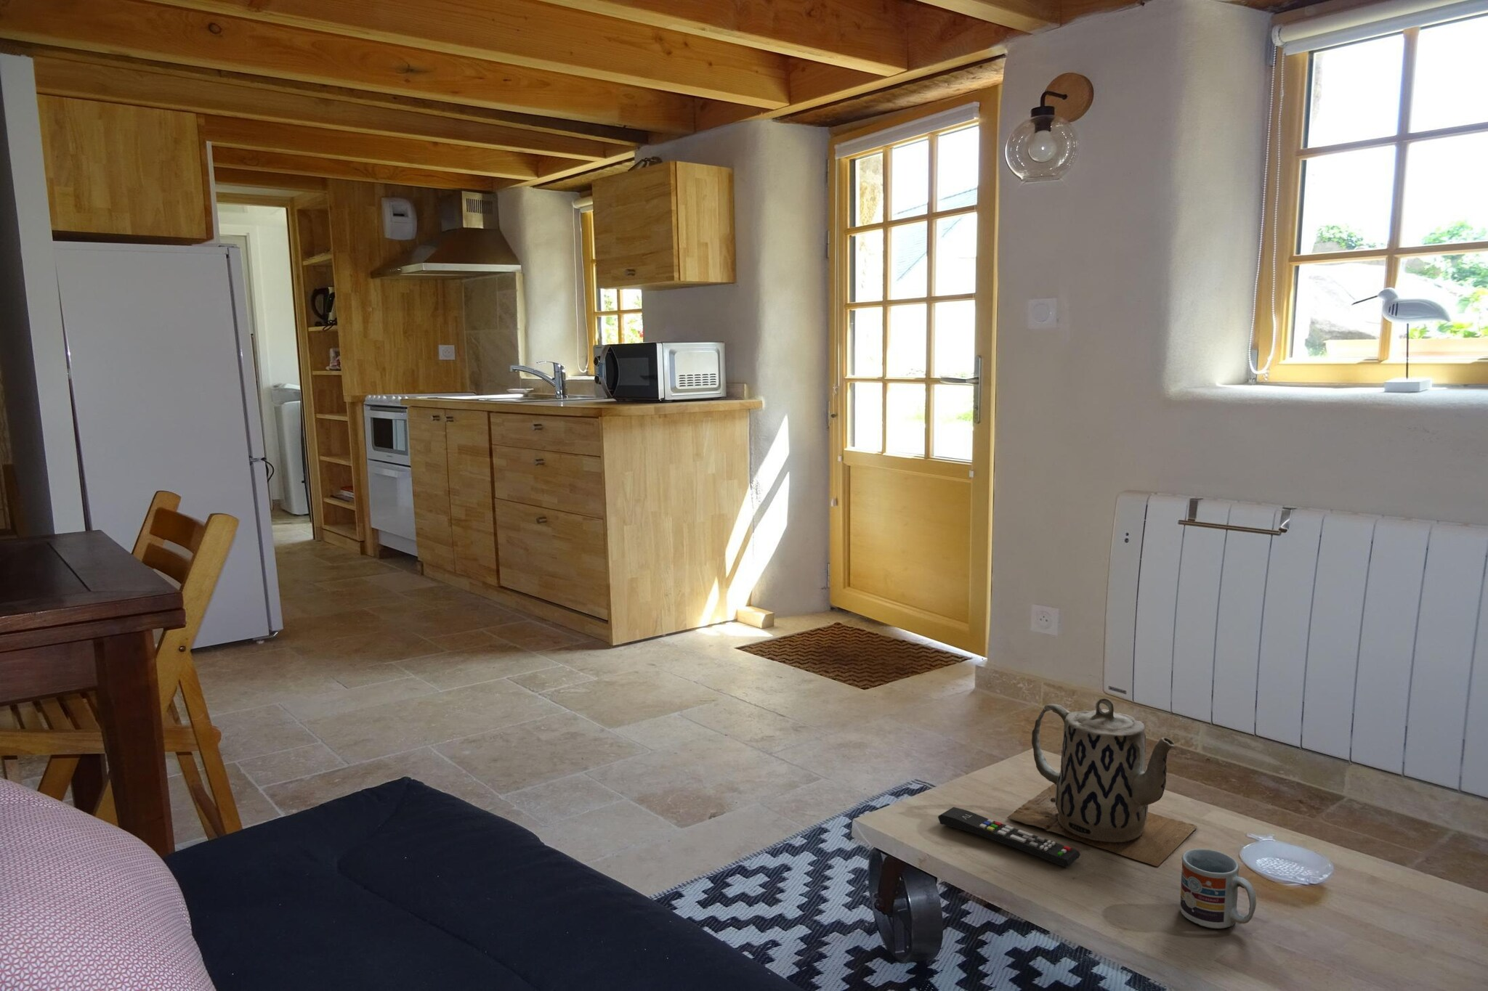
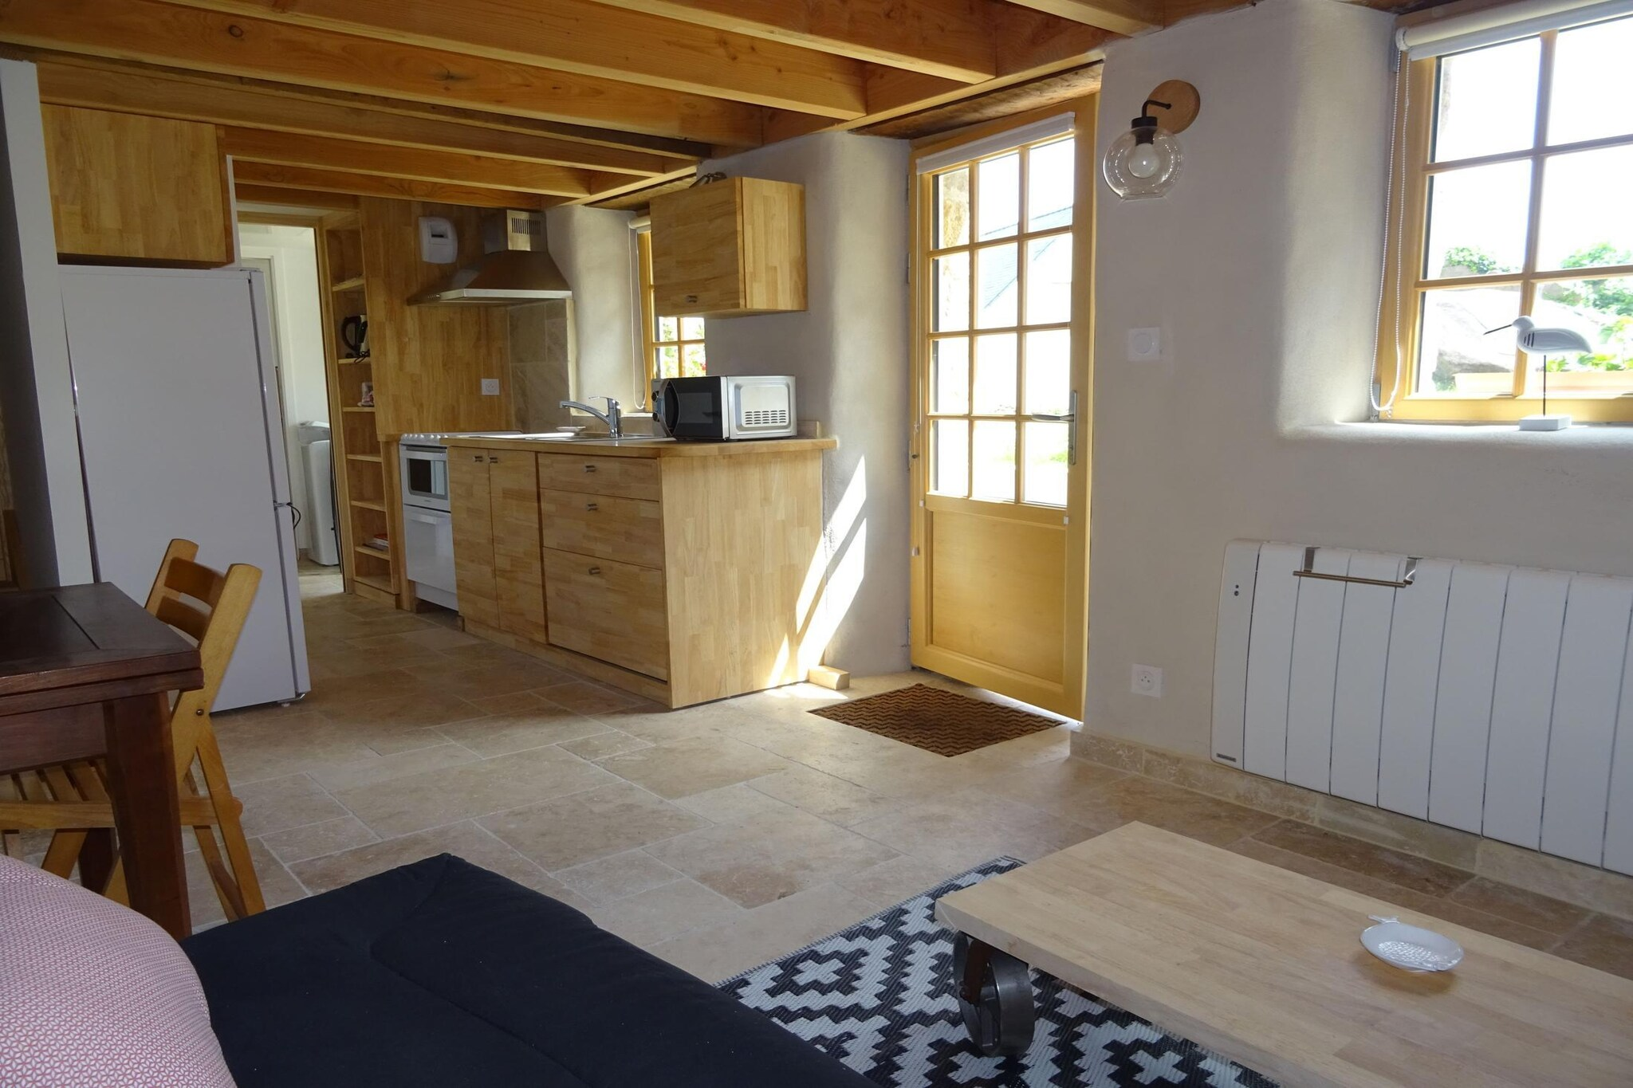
- cup (1218, 891)
- remote control (1006, 835)
- teapot (1103, 760)
